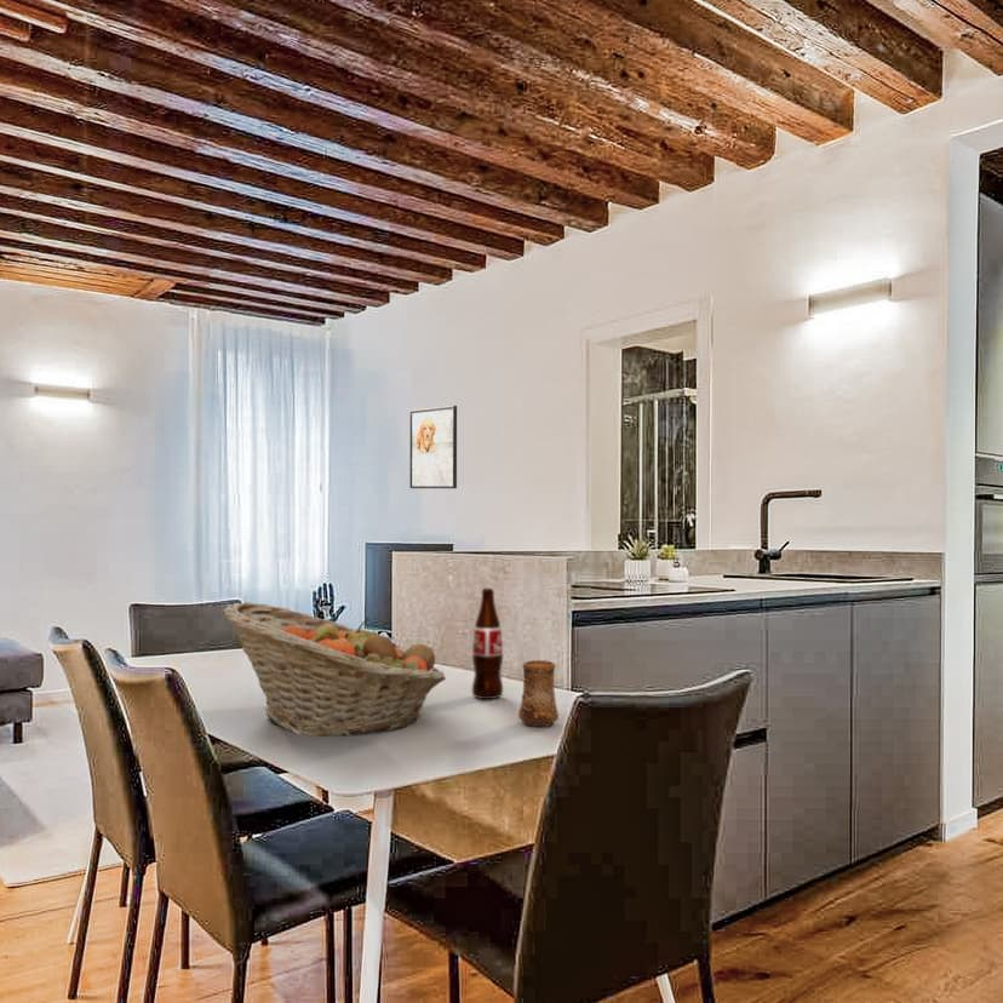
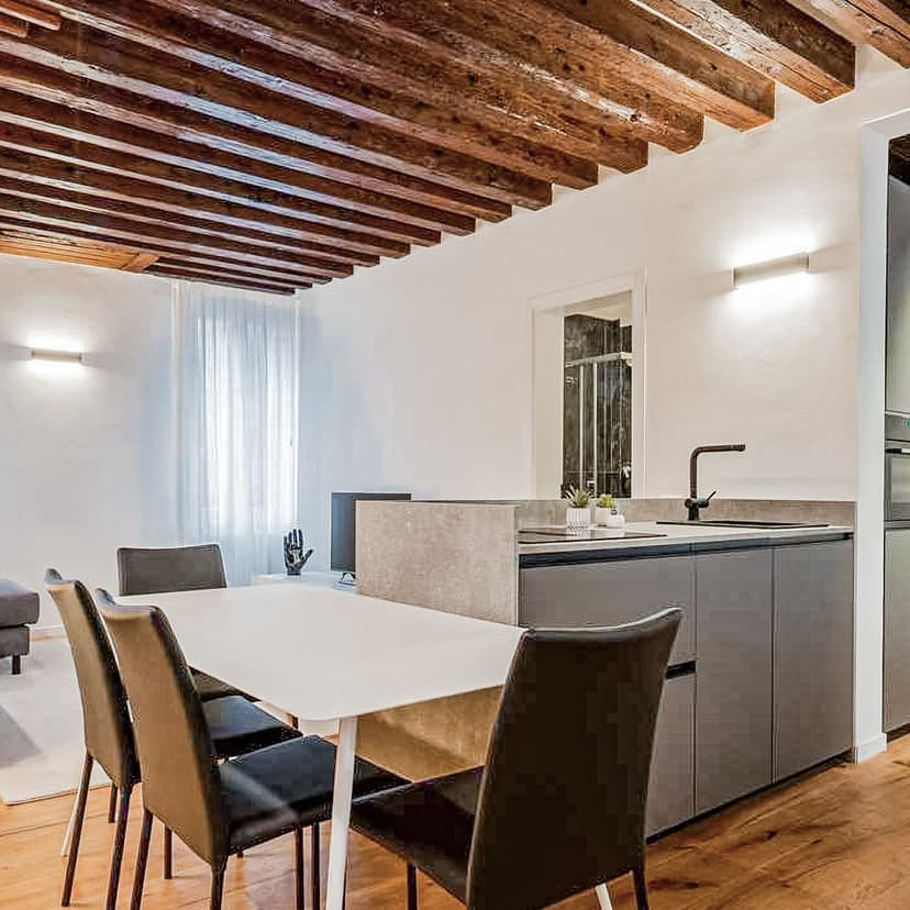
- cup (538, 693)
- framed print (432, 448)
- fruit basket (333, 660)
- bottle (487, 642)
